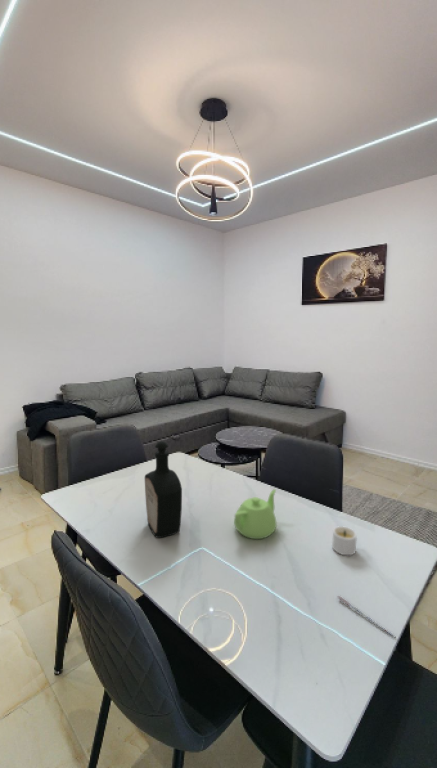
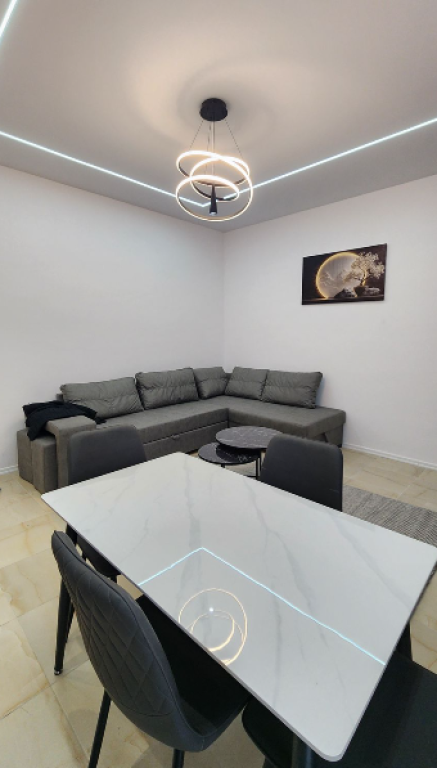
- candle (341, 541)
- pen (364, 615)
- bottle (162, 485)
- teapot (256, 513)
